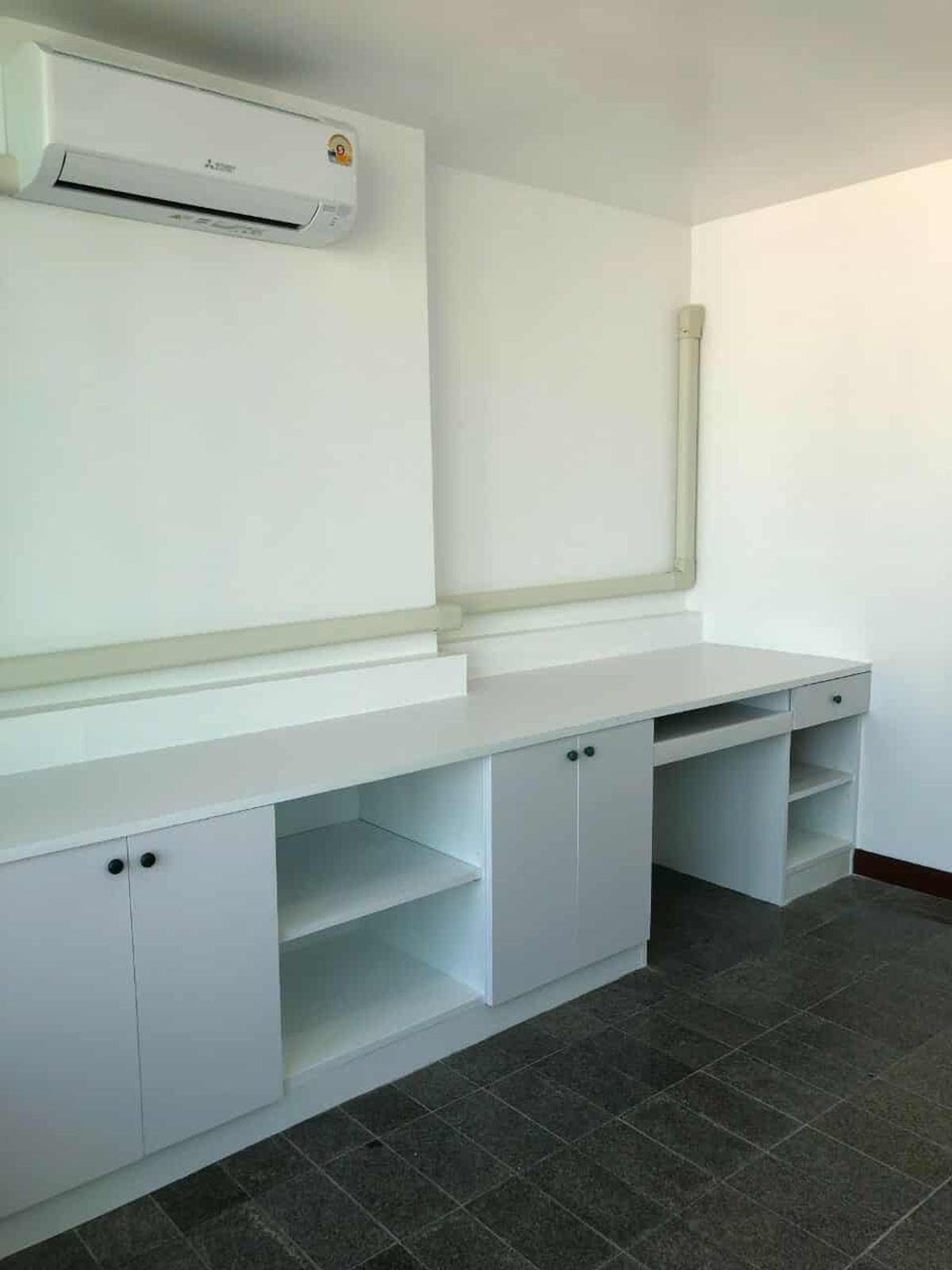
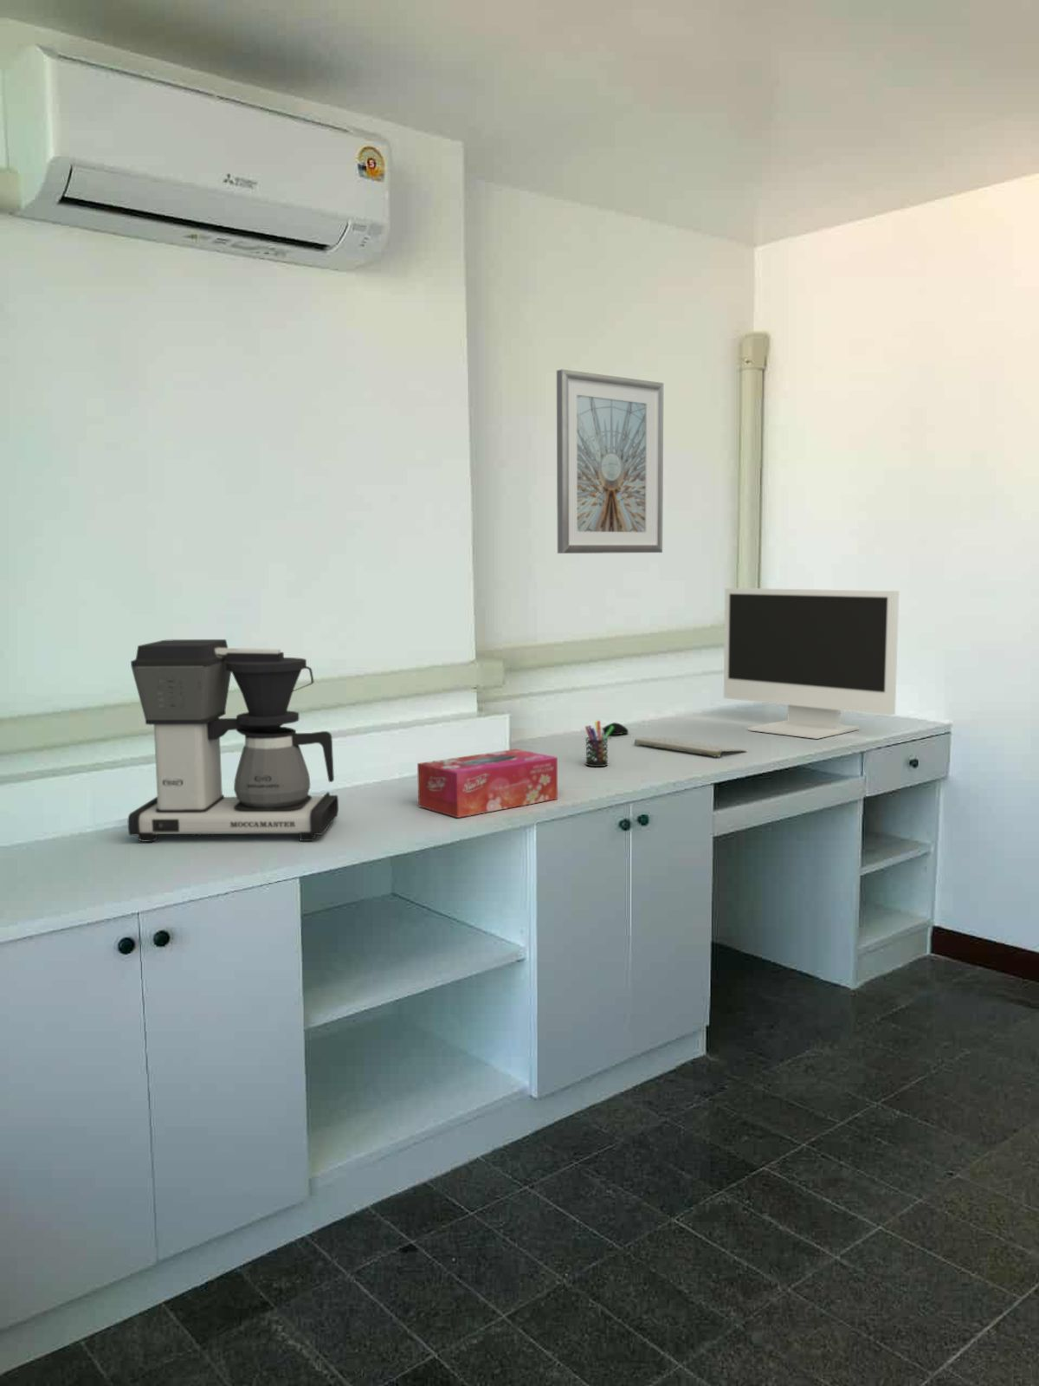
+ pen holder (599, 741)
+ coffee maker (238, 732)
+ keyboard (689, 744)
+ monitor (805, 660)
+ picture frame (612, 465)
+ tissue box (488, 781)
+ computer mouse (613, 729)
